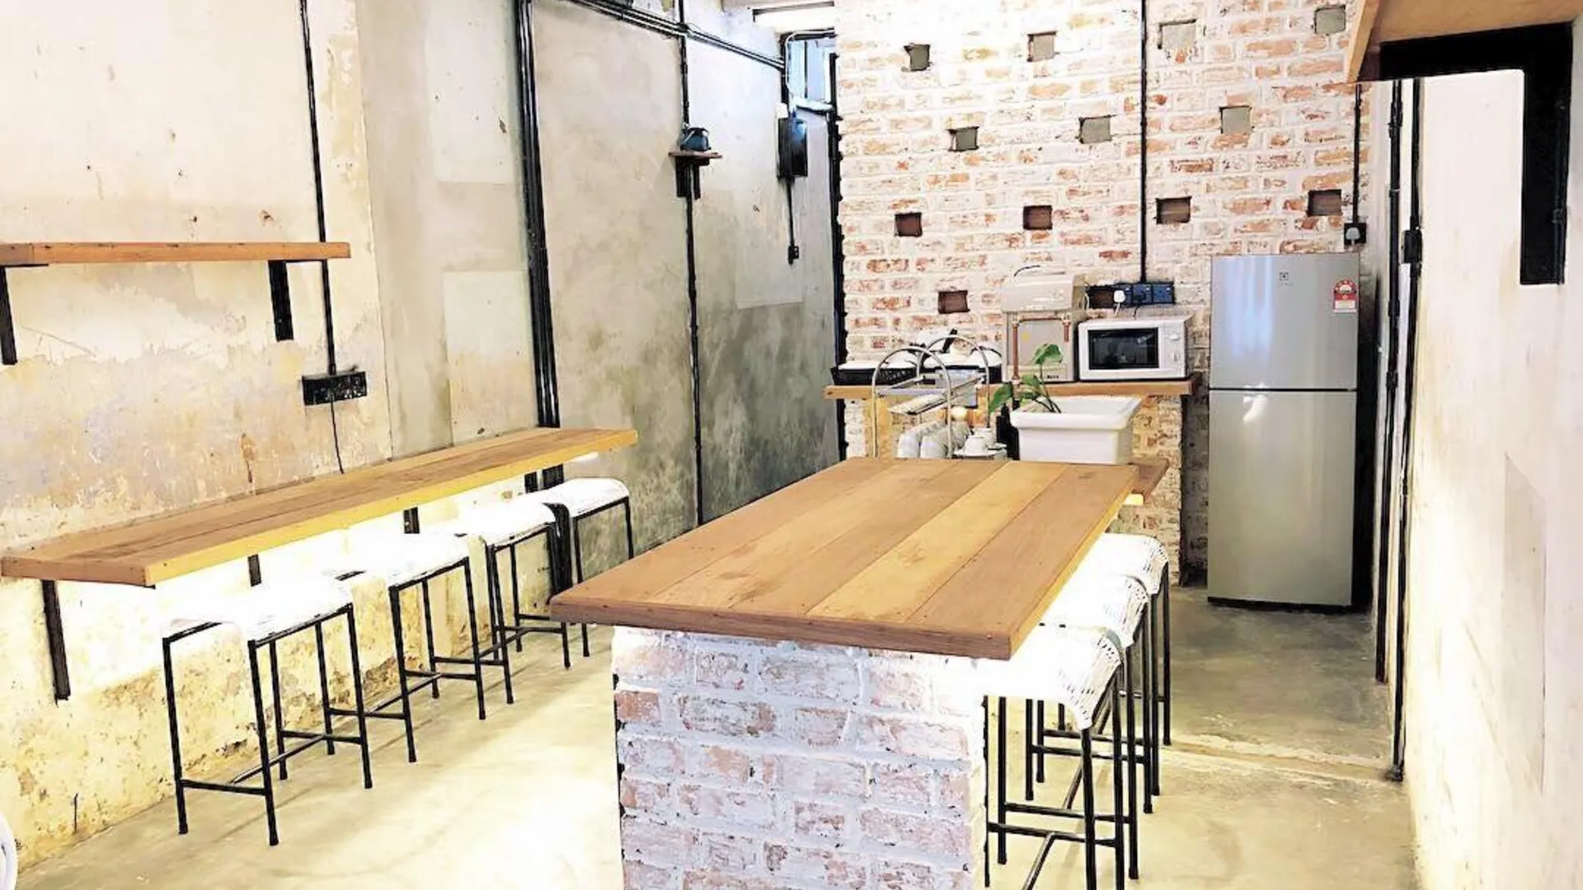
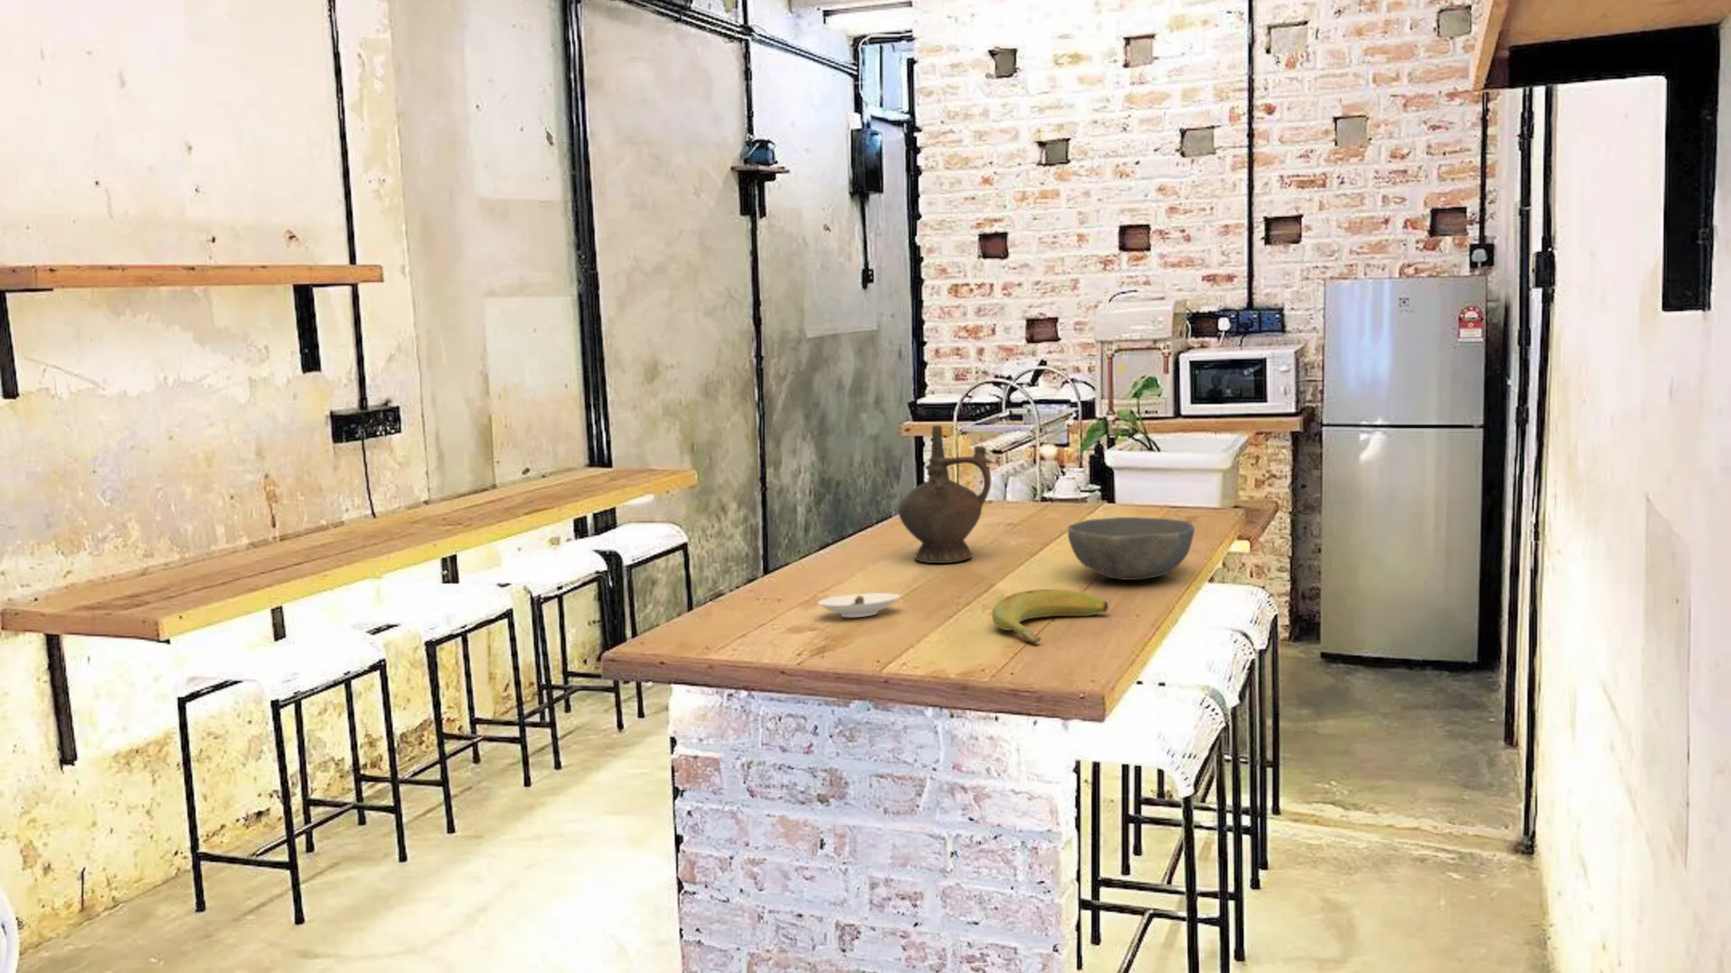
+ banana (1046, 613)
+ bowl (1131, 550)
+ saucer (860, 605)
+ ceremonial vessel (945, 492)
